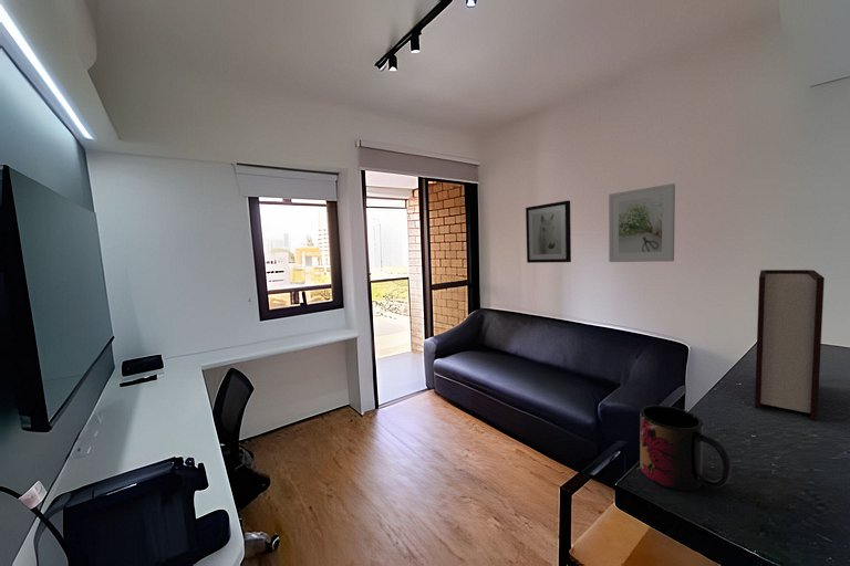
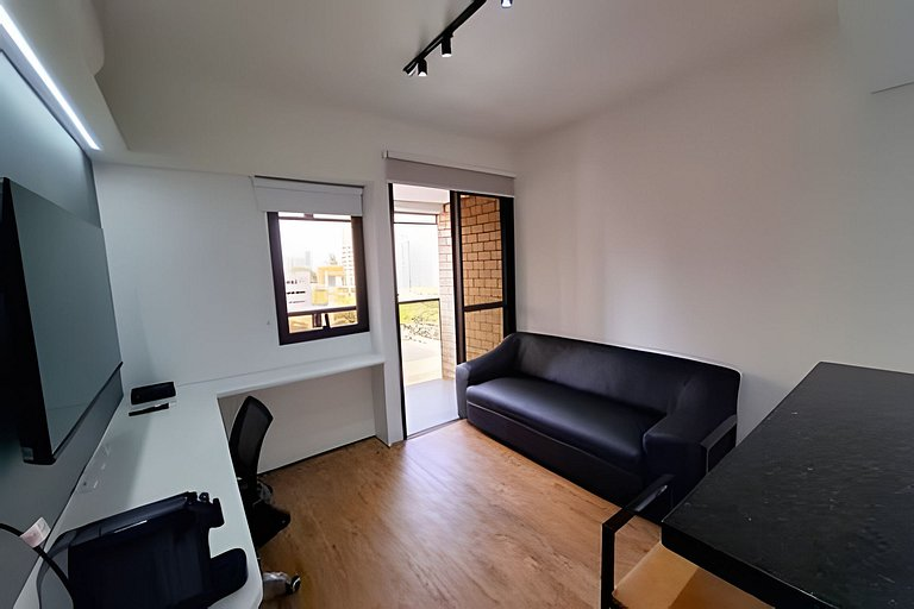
- bible (785, 335)
- mug (682, 450)
- wall art (547, 233)
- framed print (639, 226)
